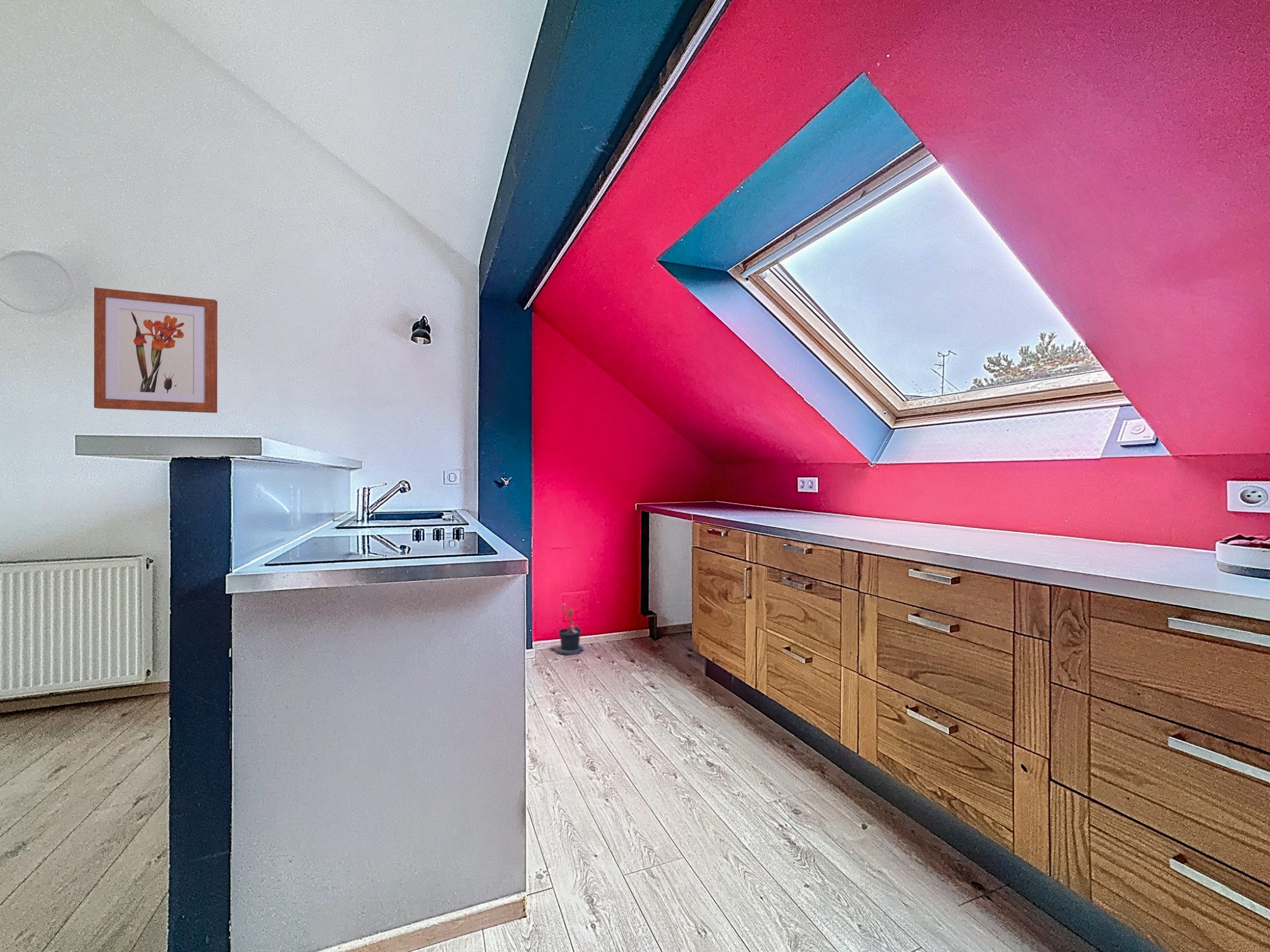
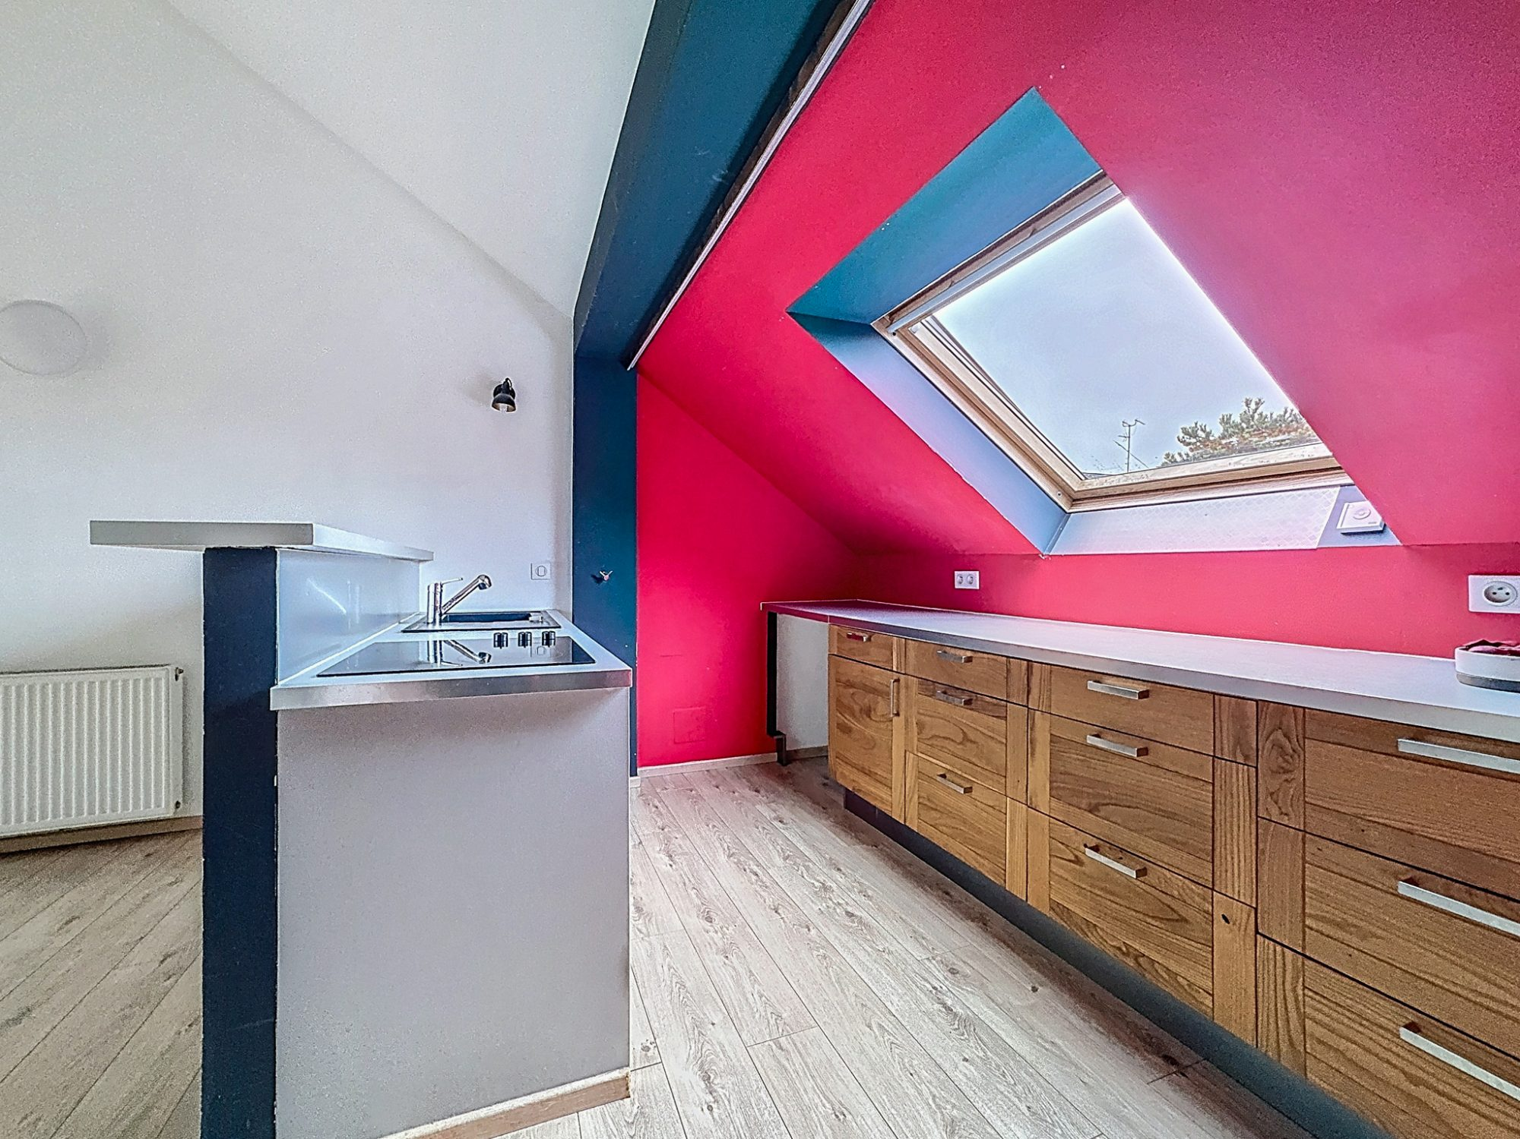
- wall art (157, 352)
- potted plant (568, 626)
